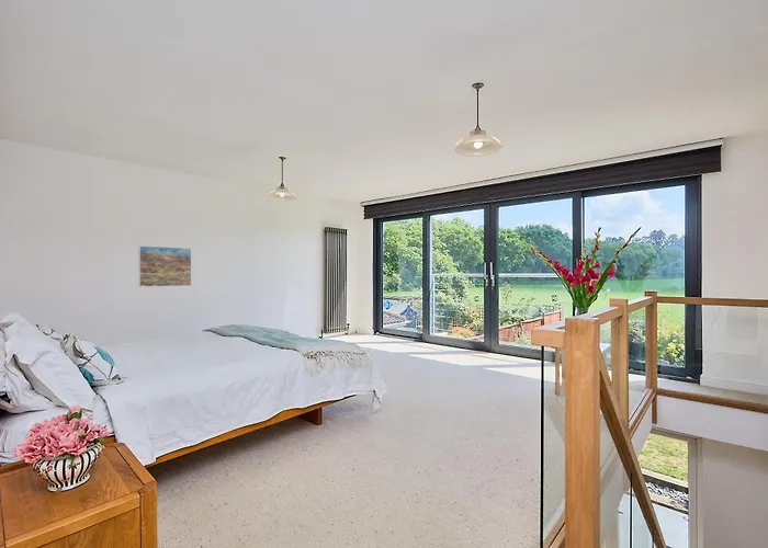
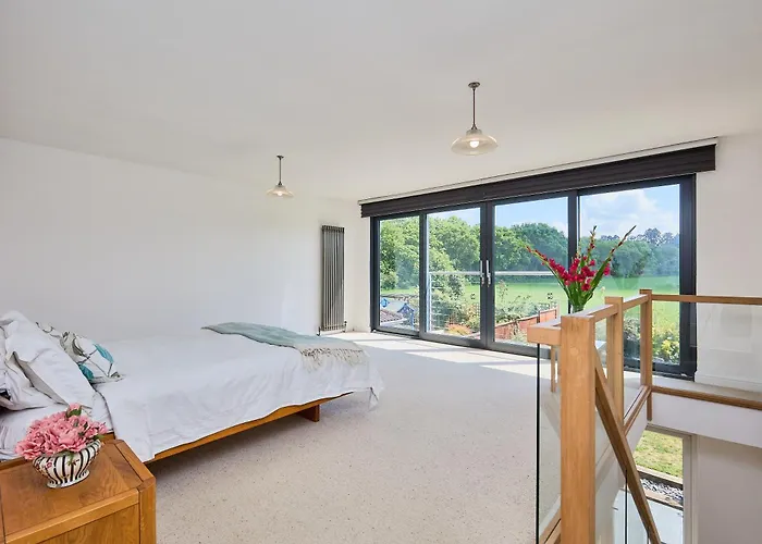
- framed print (166, 266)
